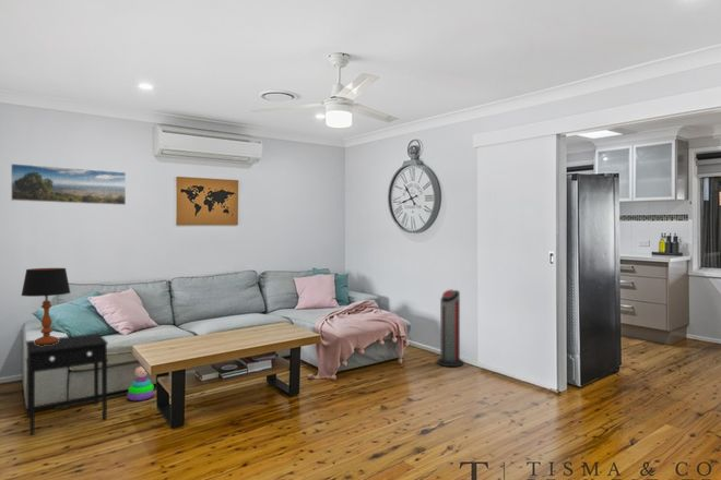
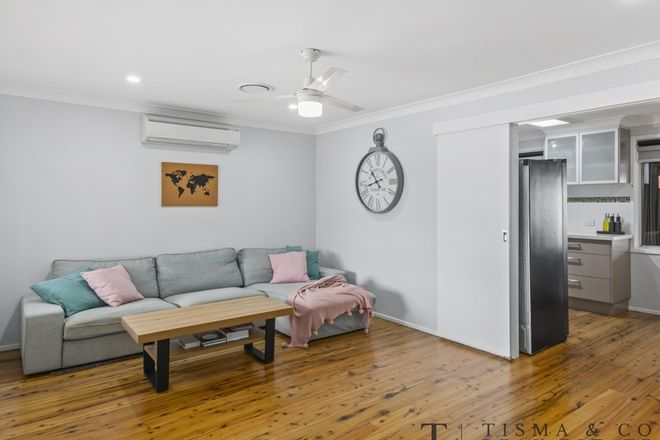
- table lamp (46, 305)
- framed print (71, 185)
- air purifier (450, 326)
- side table (63, 368)
- stacking toy (140, 381)
